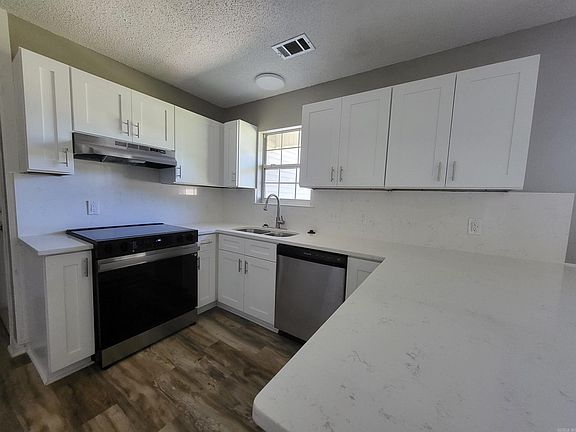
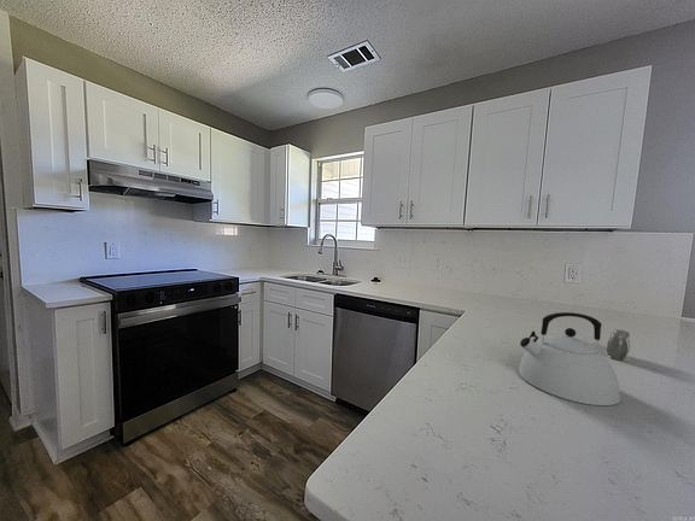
+ kettle (566, 347)
+ salt and pepper shaker (618, 344)
